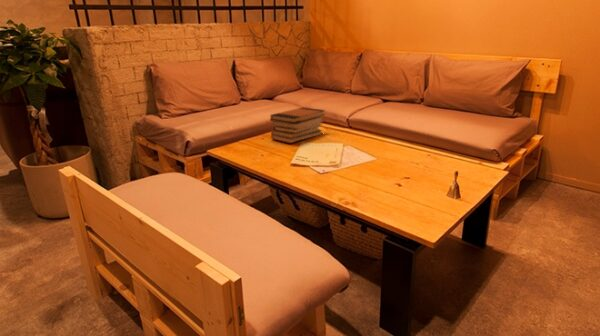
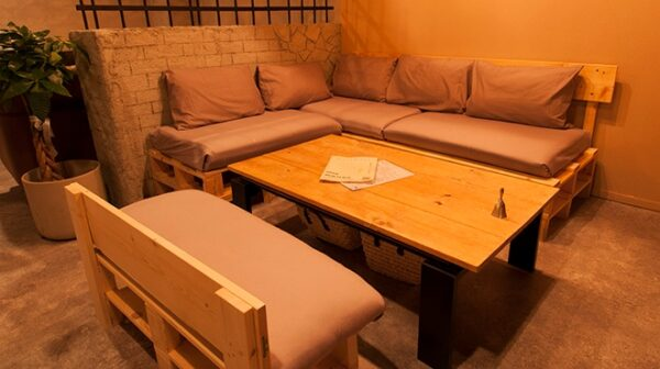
- book stack (298, 124)
